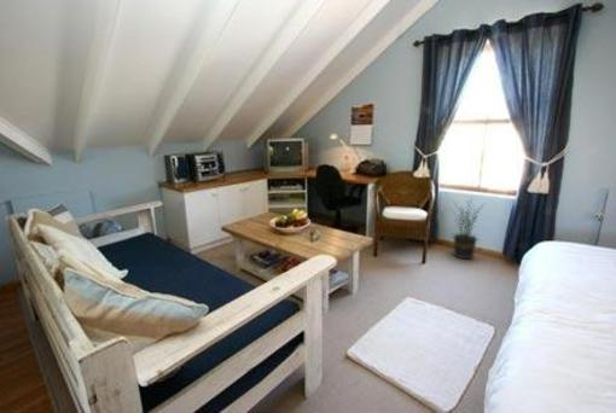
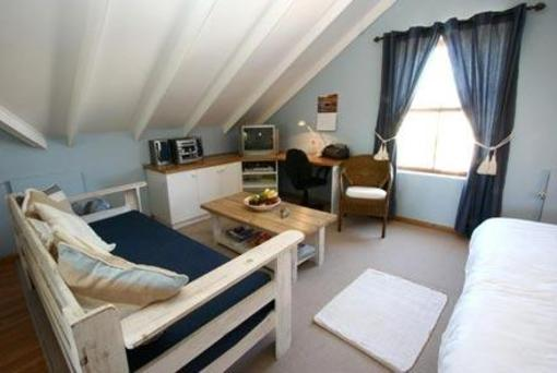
- potted plant (464, 227)
